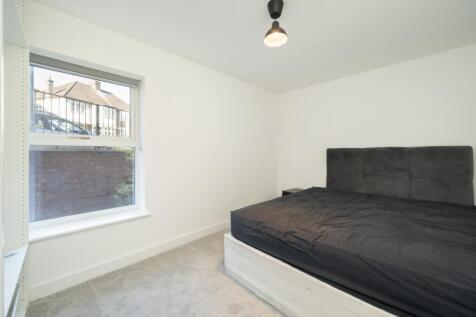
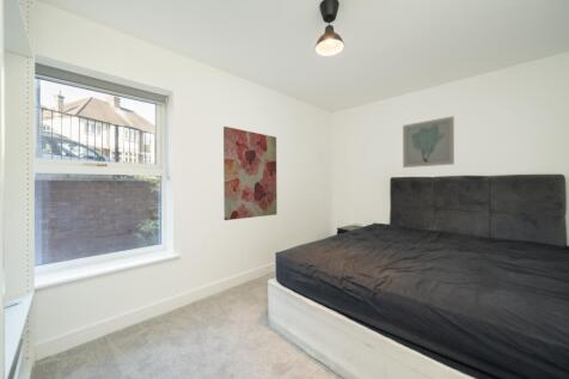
+ wall art (252, 175)
+ wall art (427, 143)
